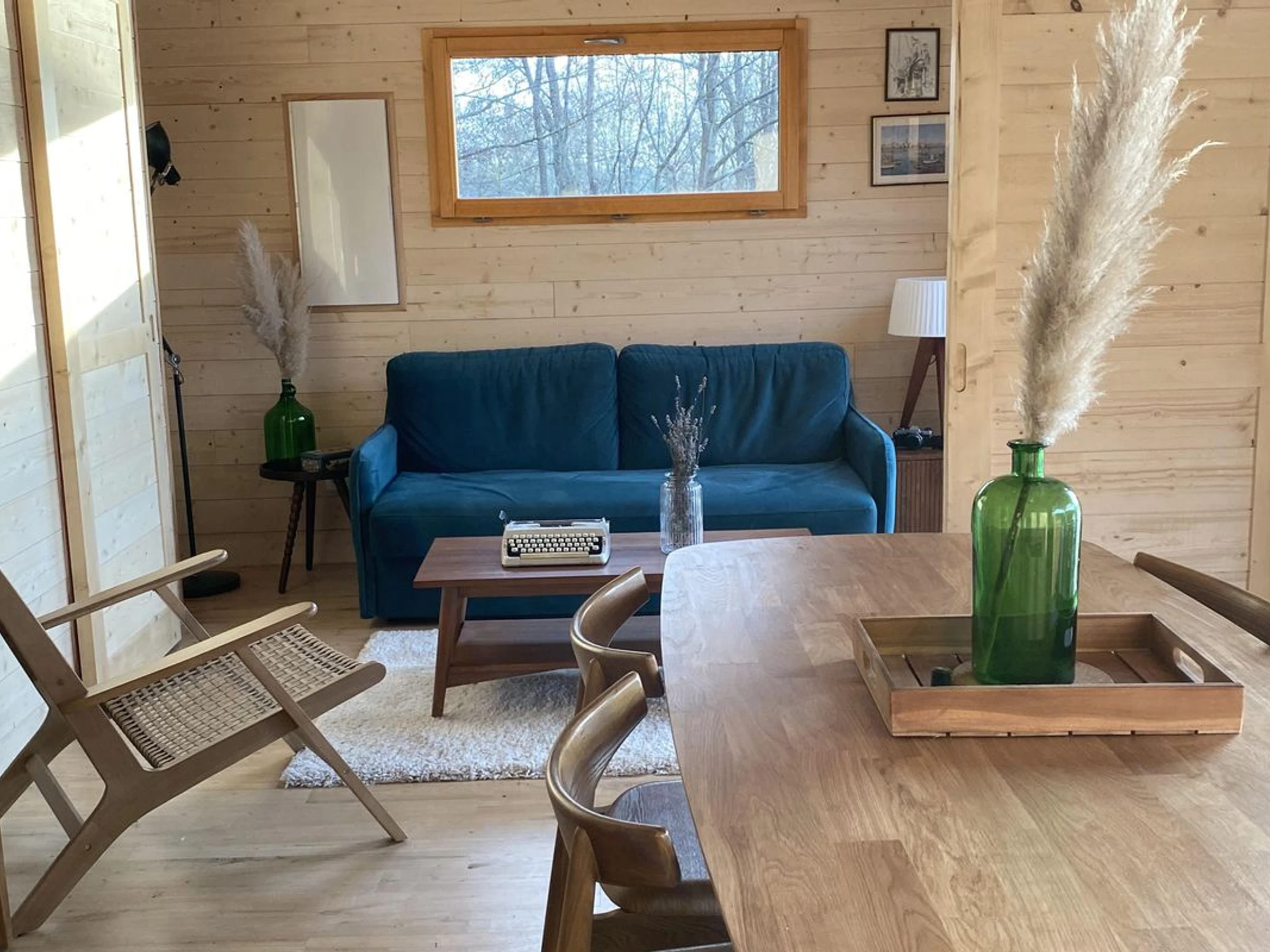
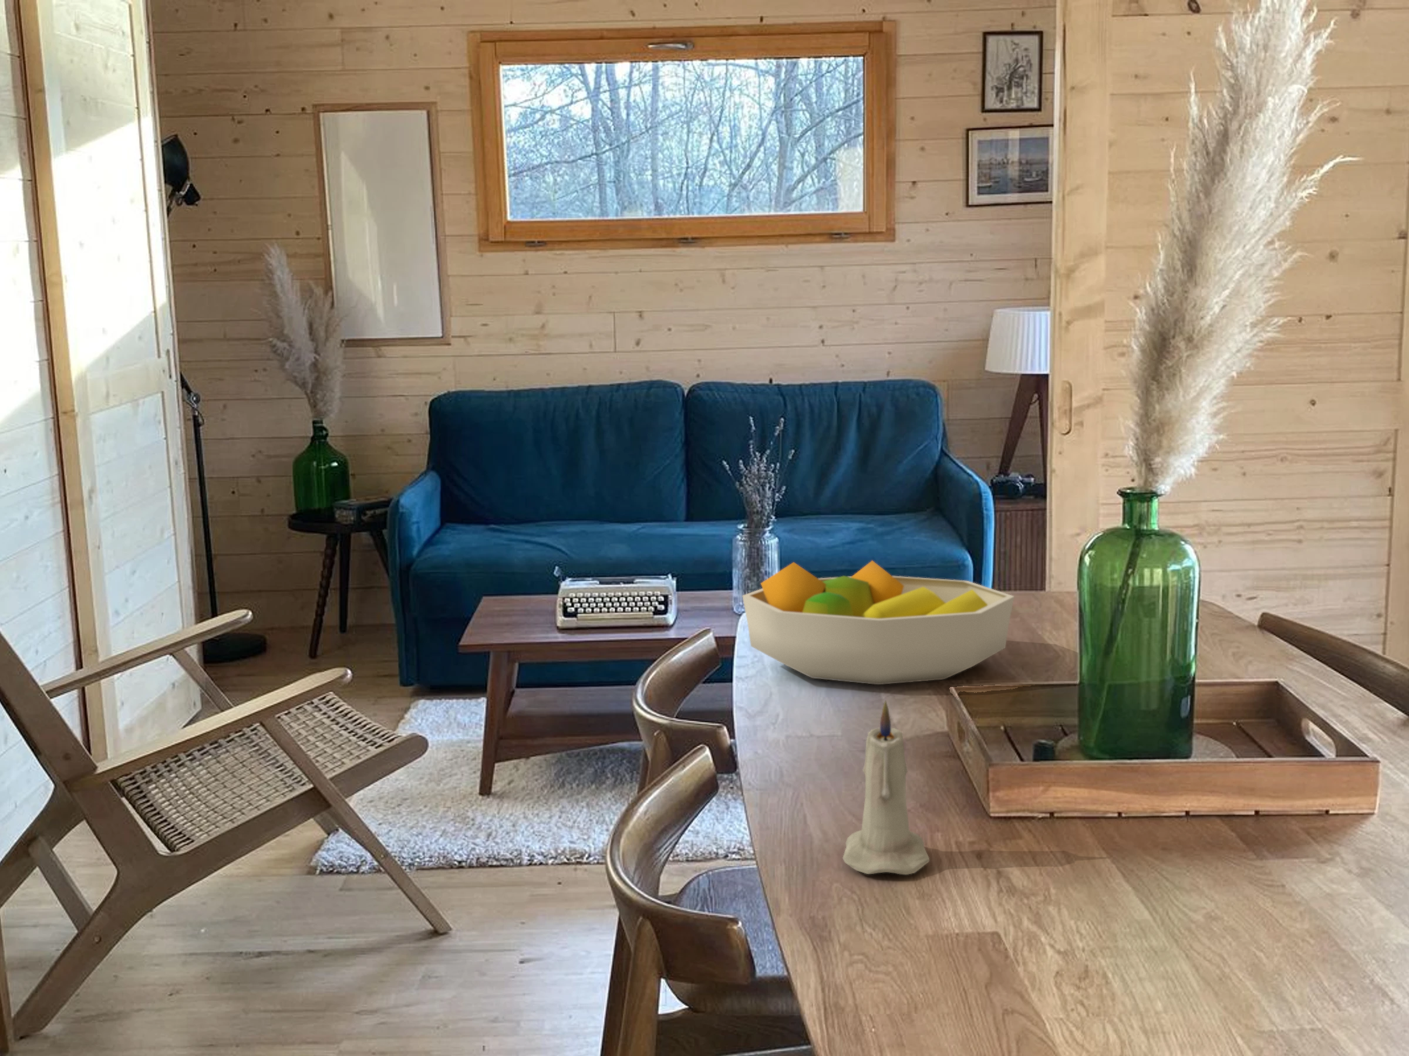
+ candle (884, 776)
+ fruit bowl (876, 615)
